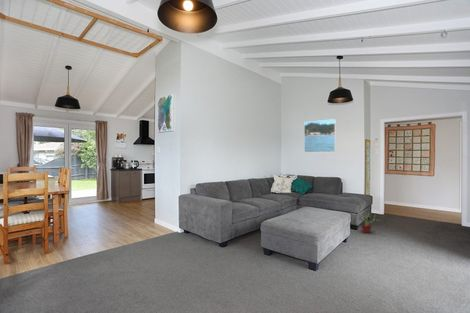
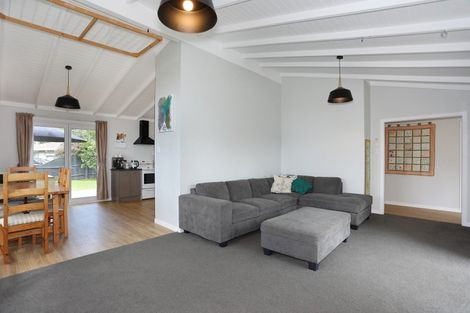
- potted plant (370, 223)
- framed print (319, 136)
